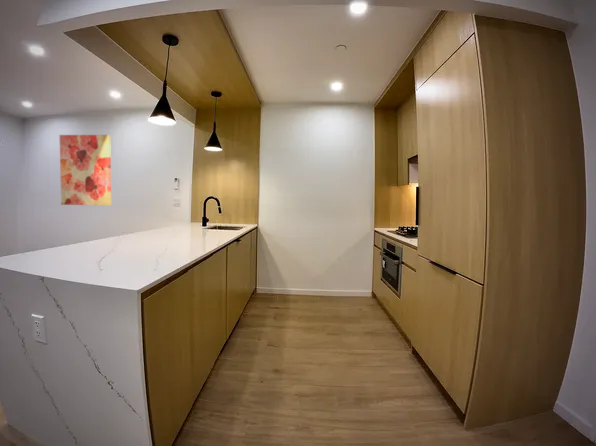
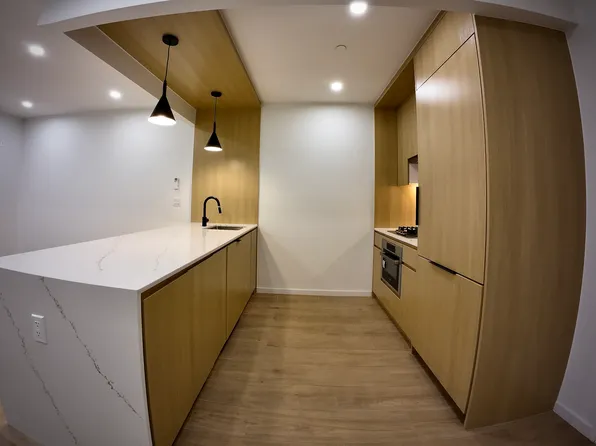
- wall art (85, 170)
